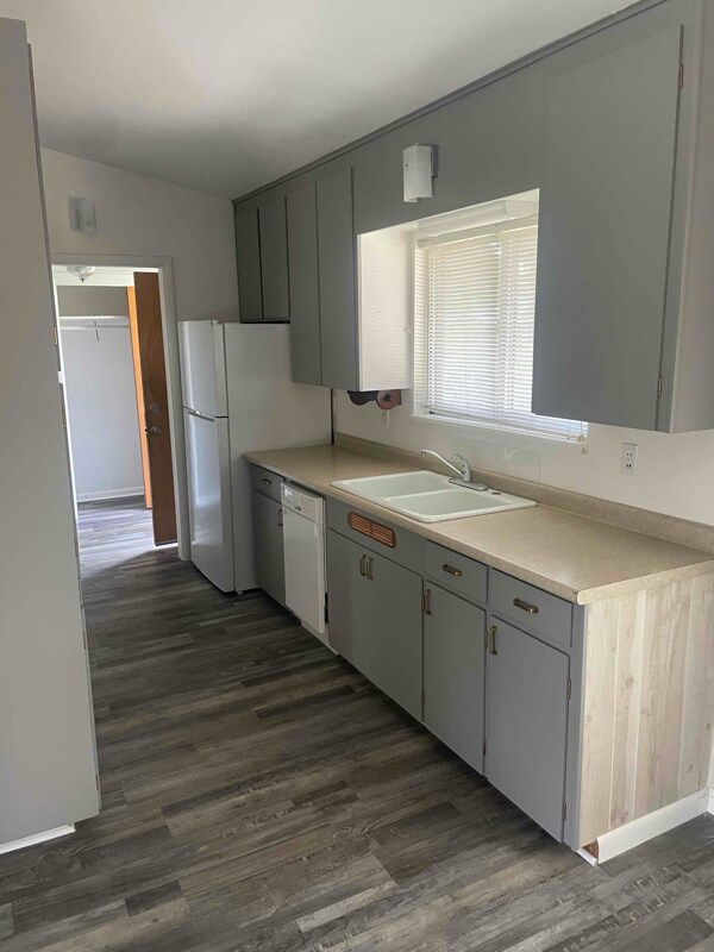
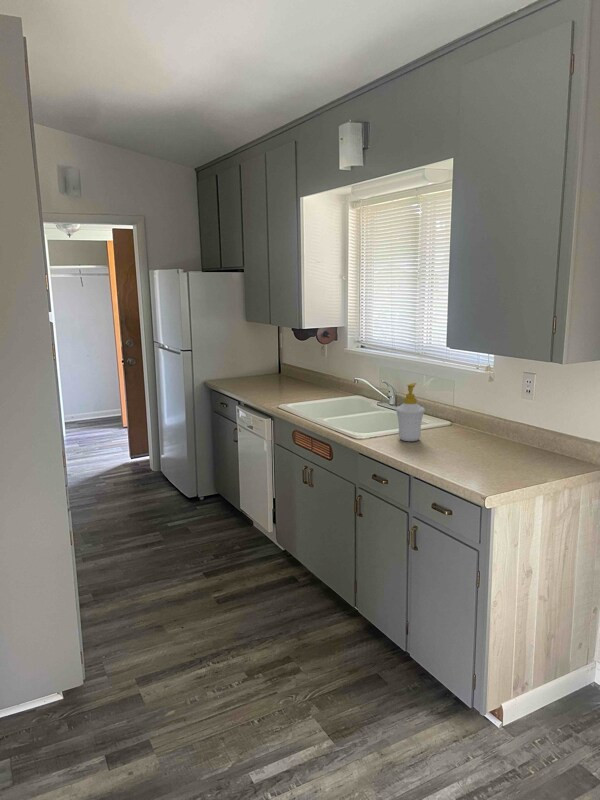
+ soap bottle (410, 412)
